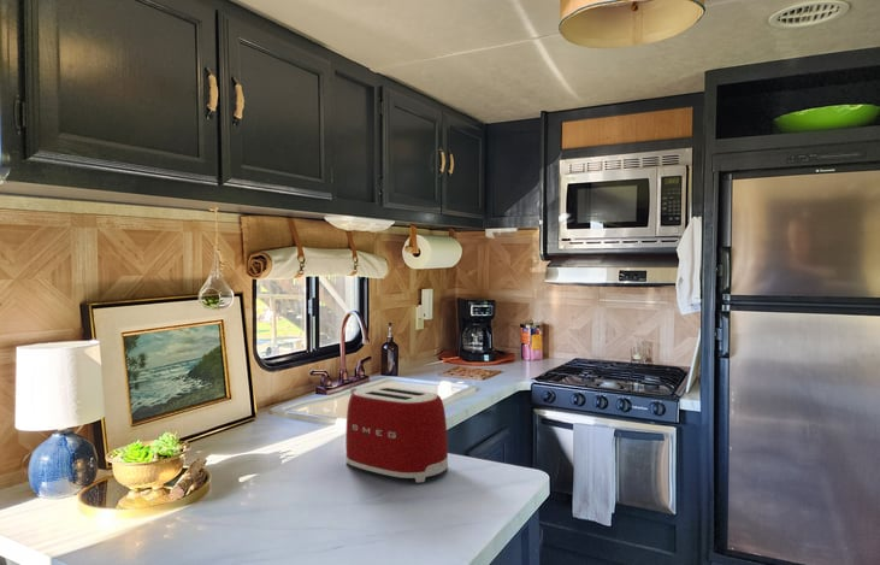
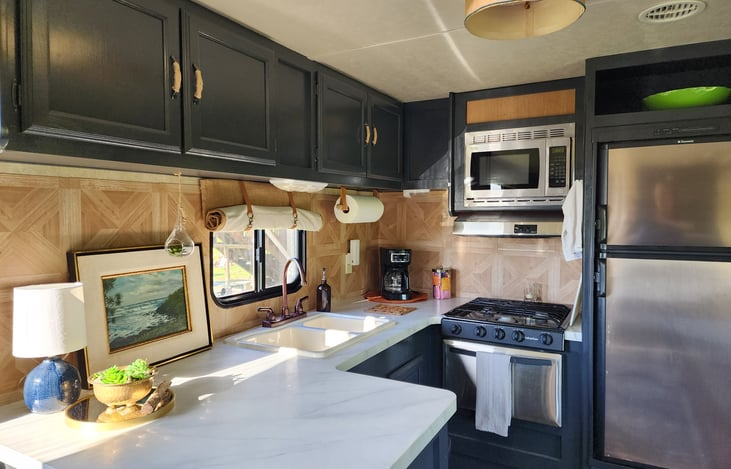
- toaster (394, 429)
